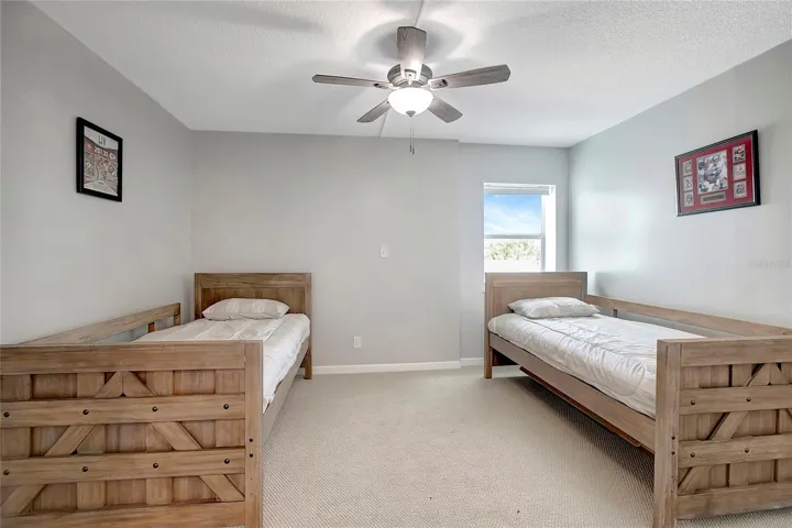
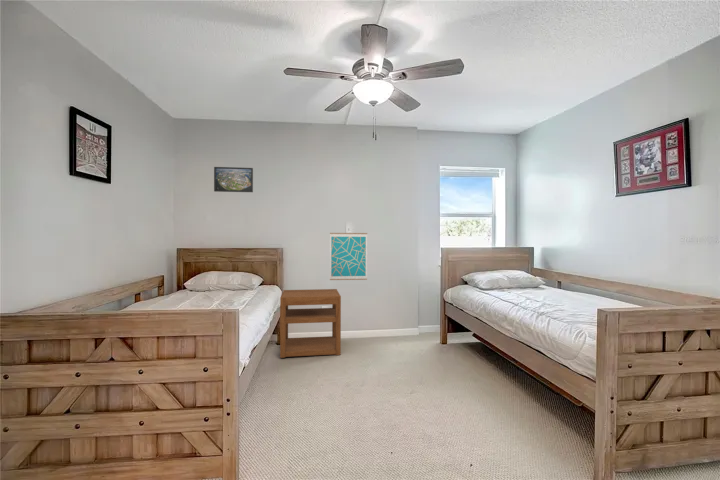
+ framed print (233, 179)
+ wall art (348, 256)
+ nightstand (310, 320)
